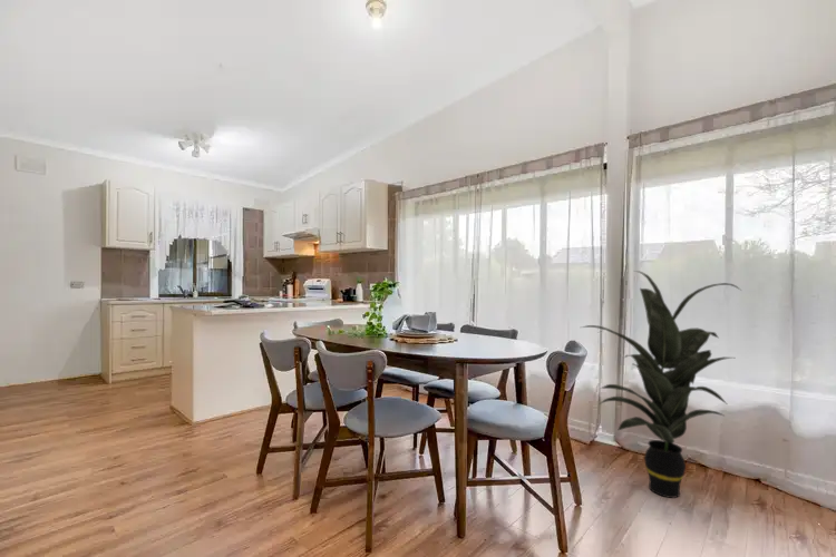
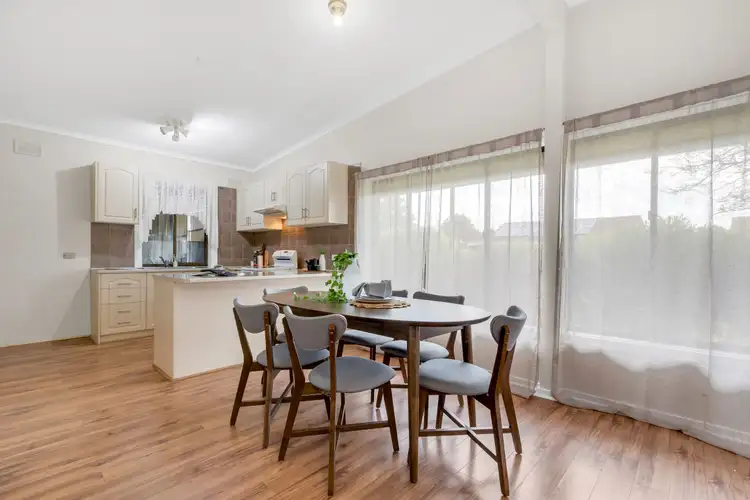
- indoor plant (659, 378)
